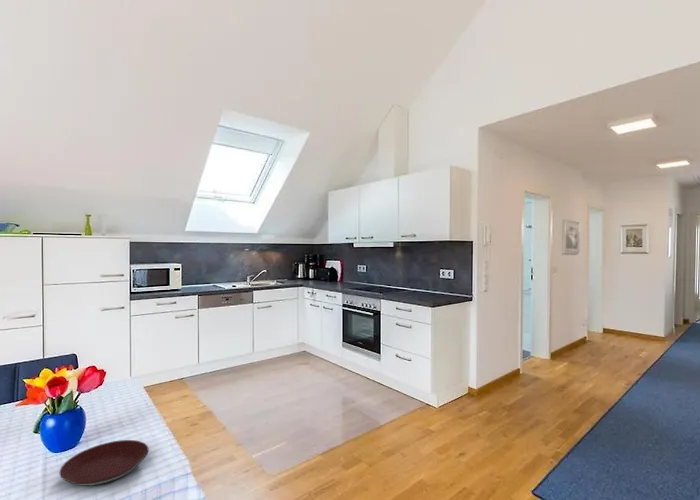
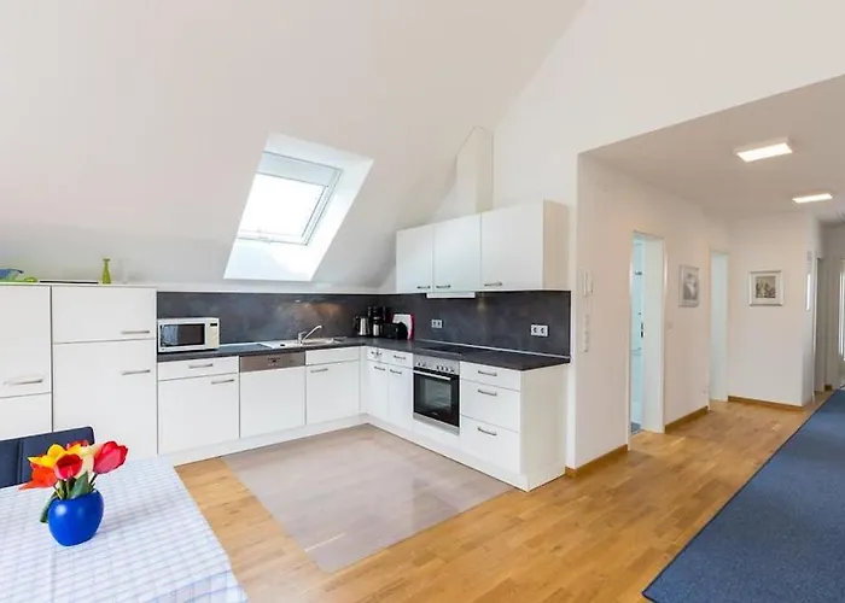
- plate (106, 464)
